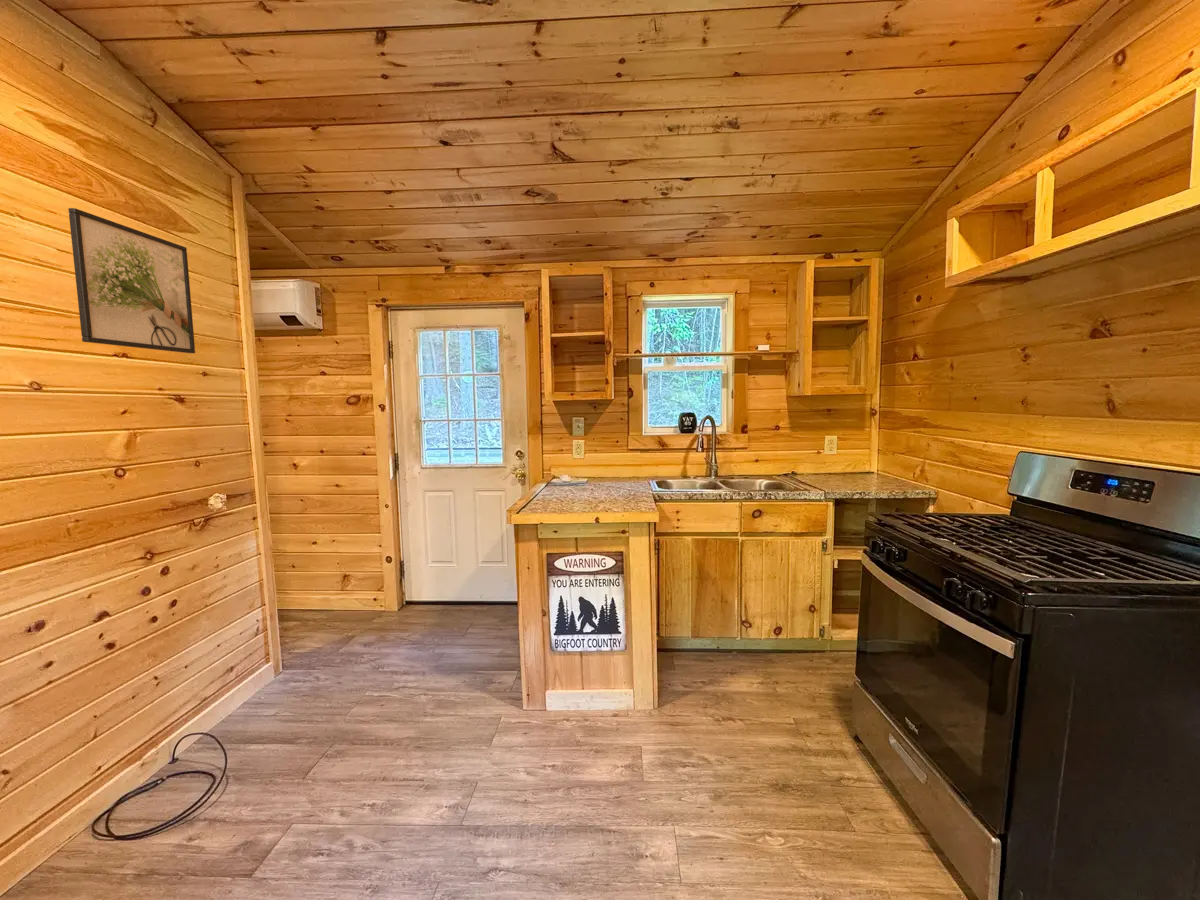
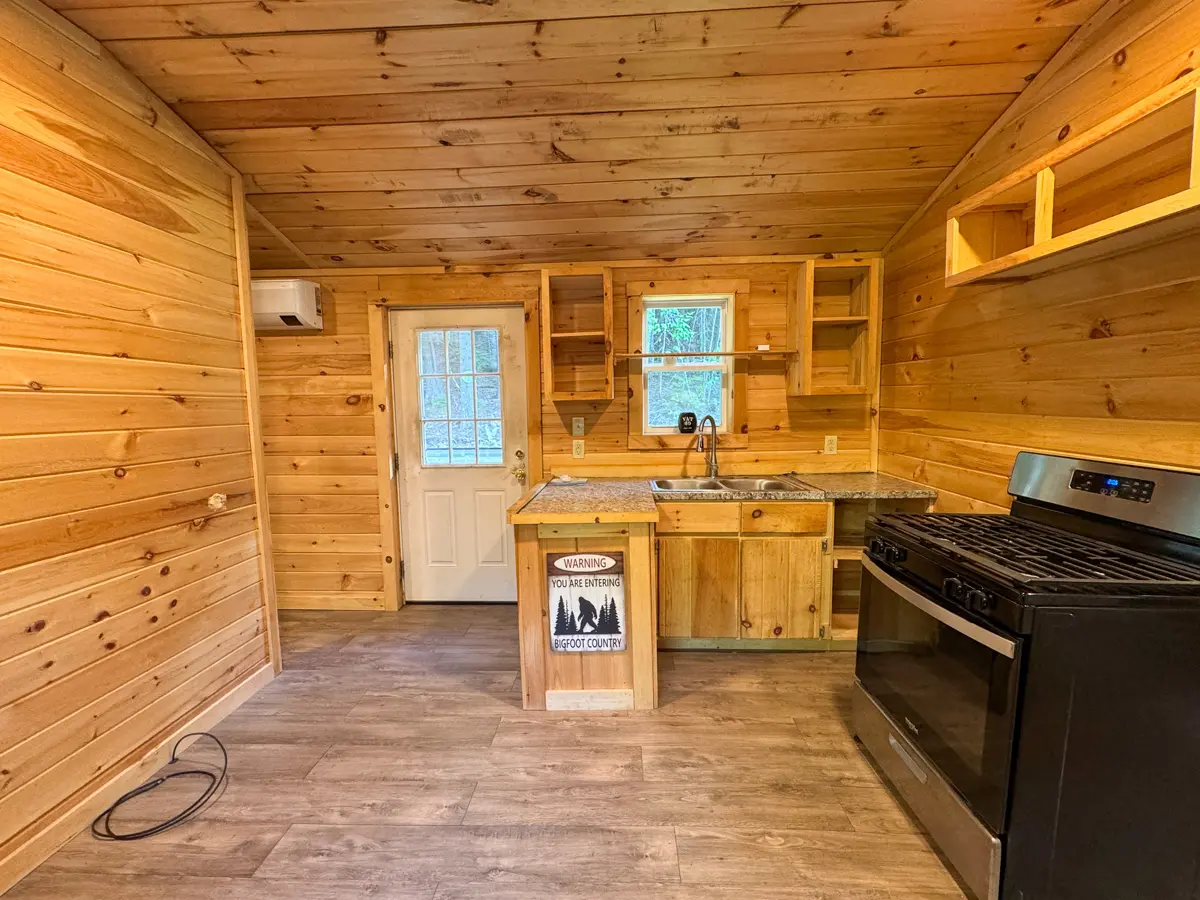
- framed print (139, 289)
